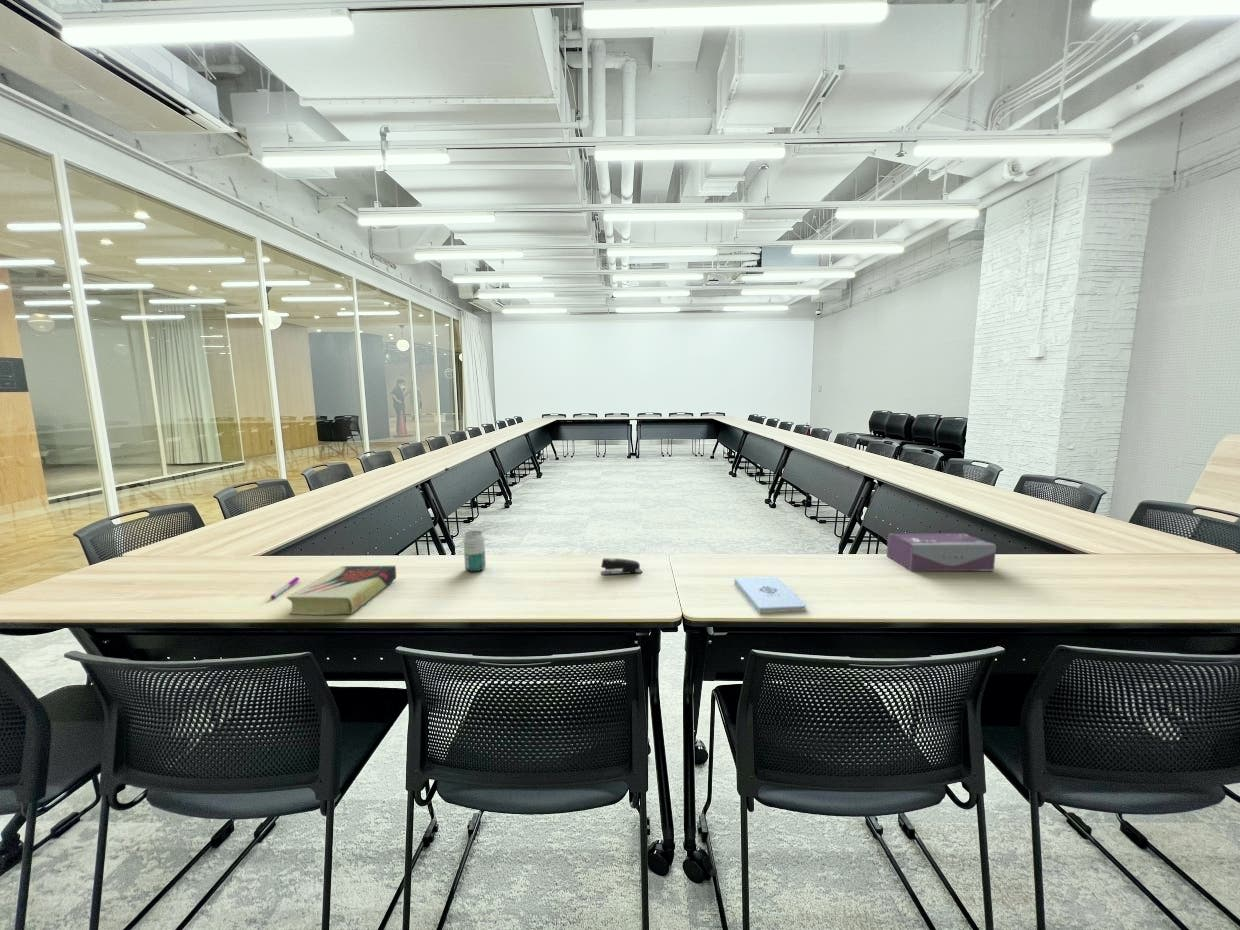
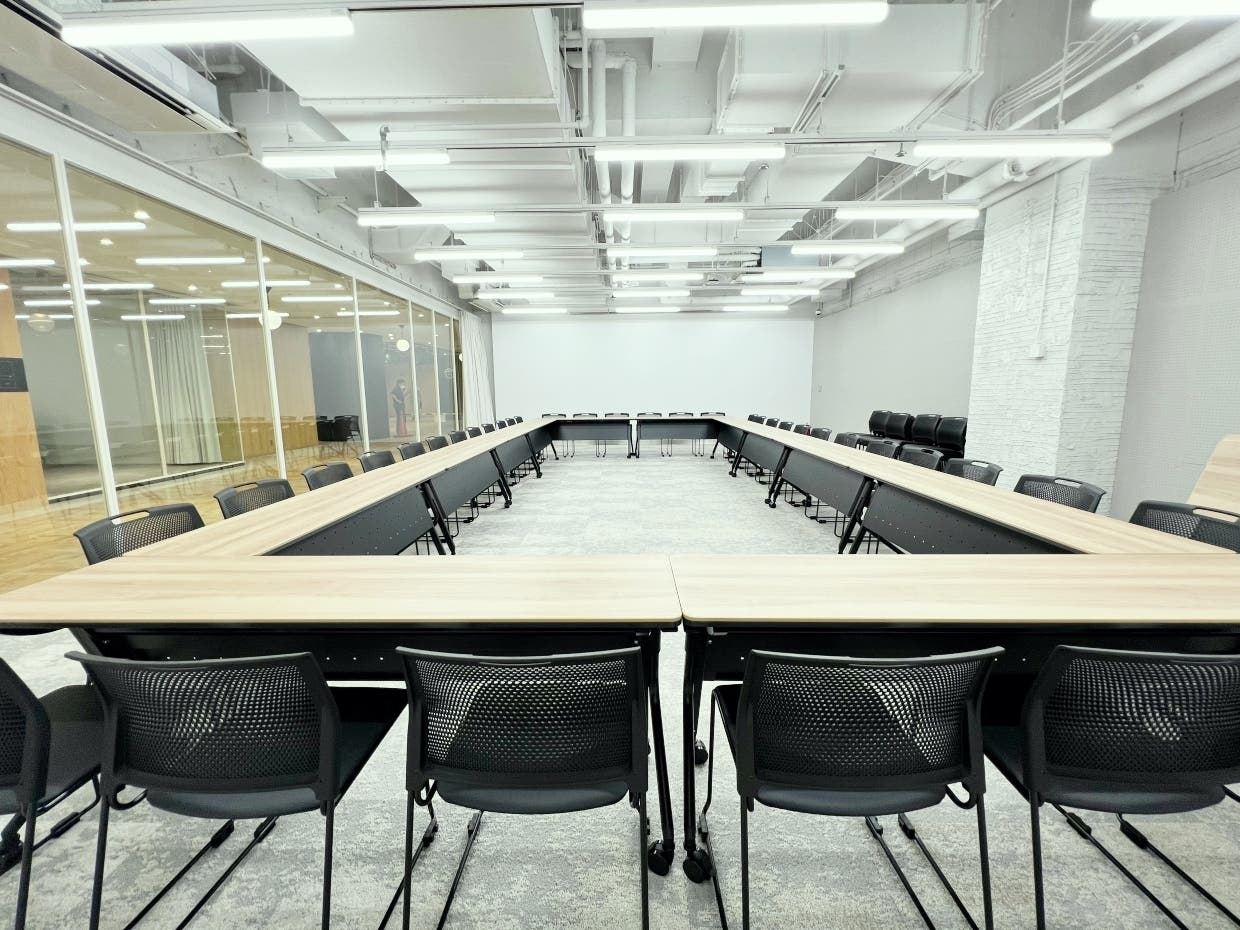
- stapler (621, 565)
- book (345, 587)
- pen (285, 587)
- beverage can (474, 550)
- tissue box (938, 550)
- notepad (768, 593)
